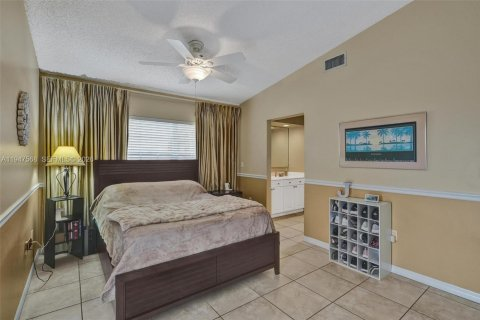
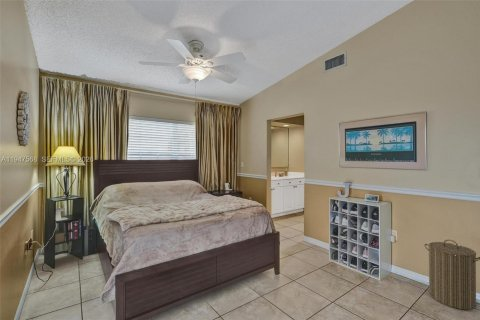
+ laundry hamper (451, 269)
